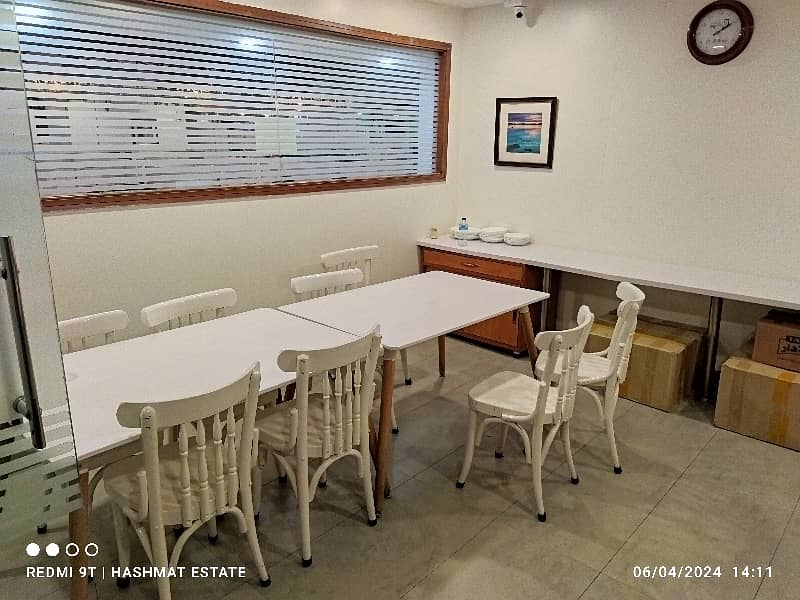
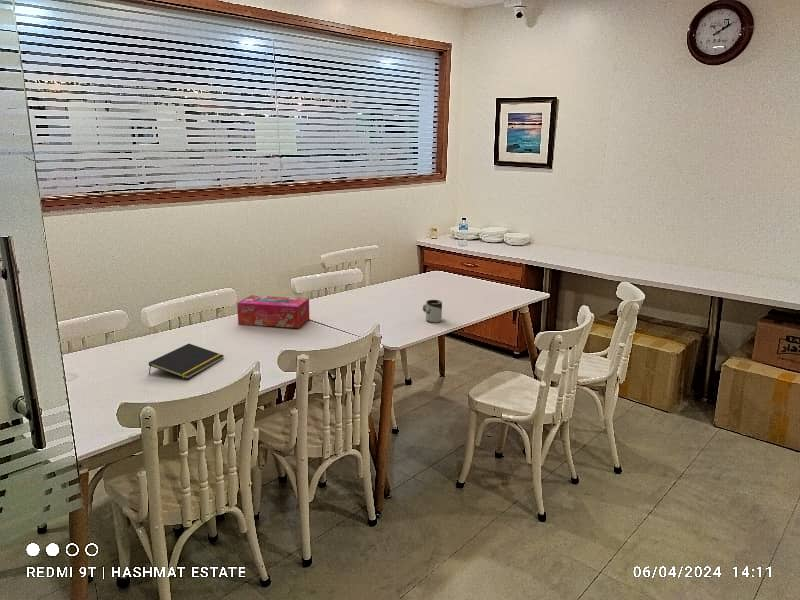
+ notepad (188, 360)
+ tissue box (274, 311)
+ cup (431, 310)
